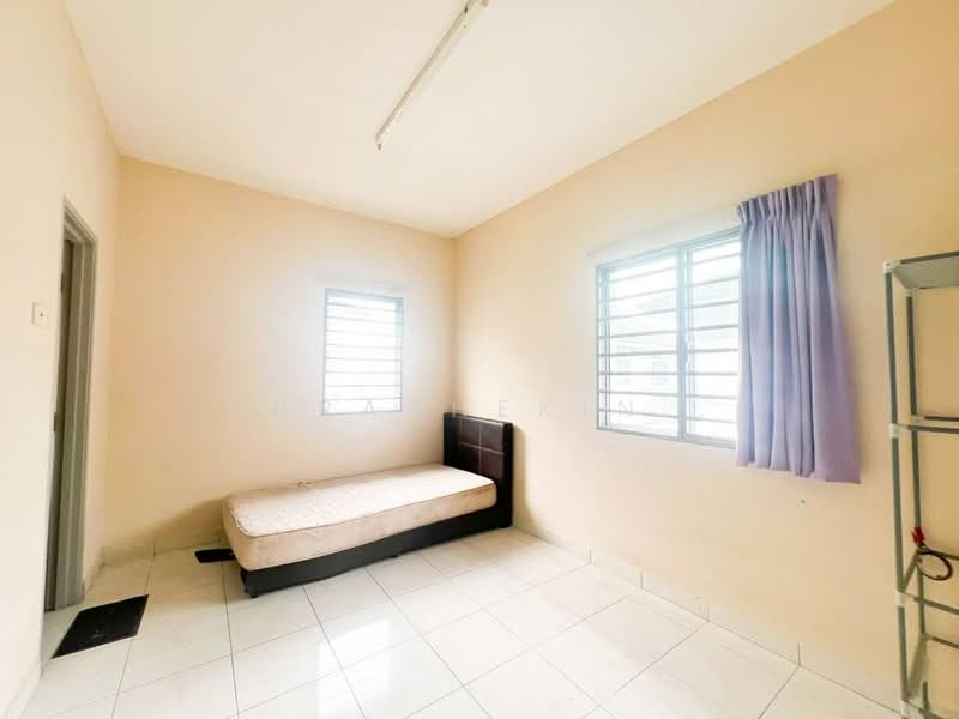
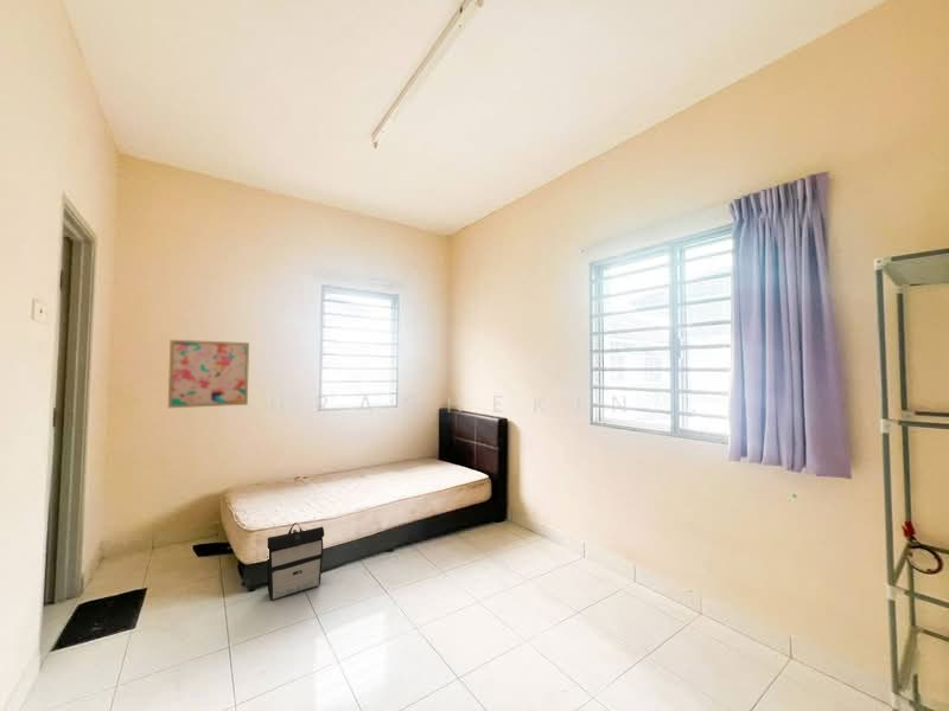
+ backpack (294, 556)
+ wall art (210, 373)
